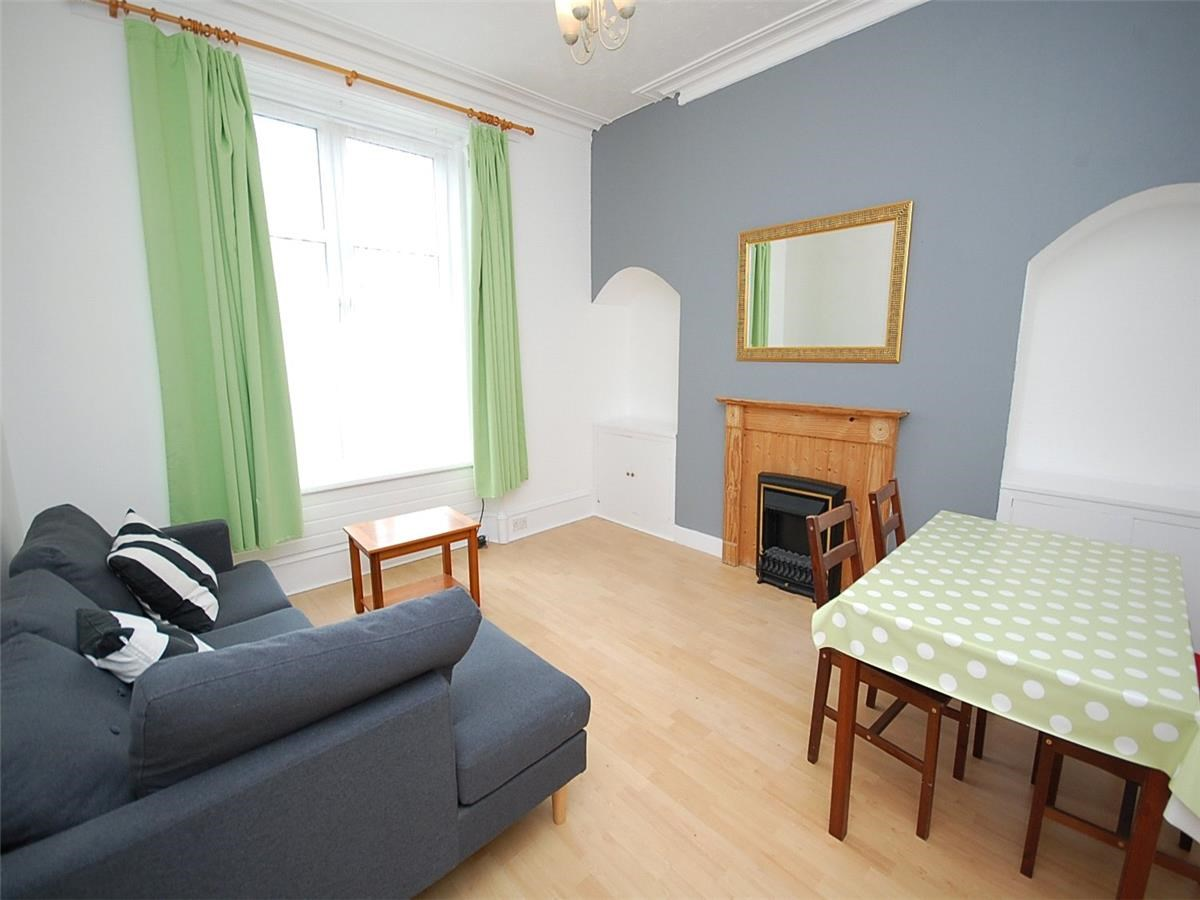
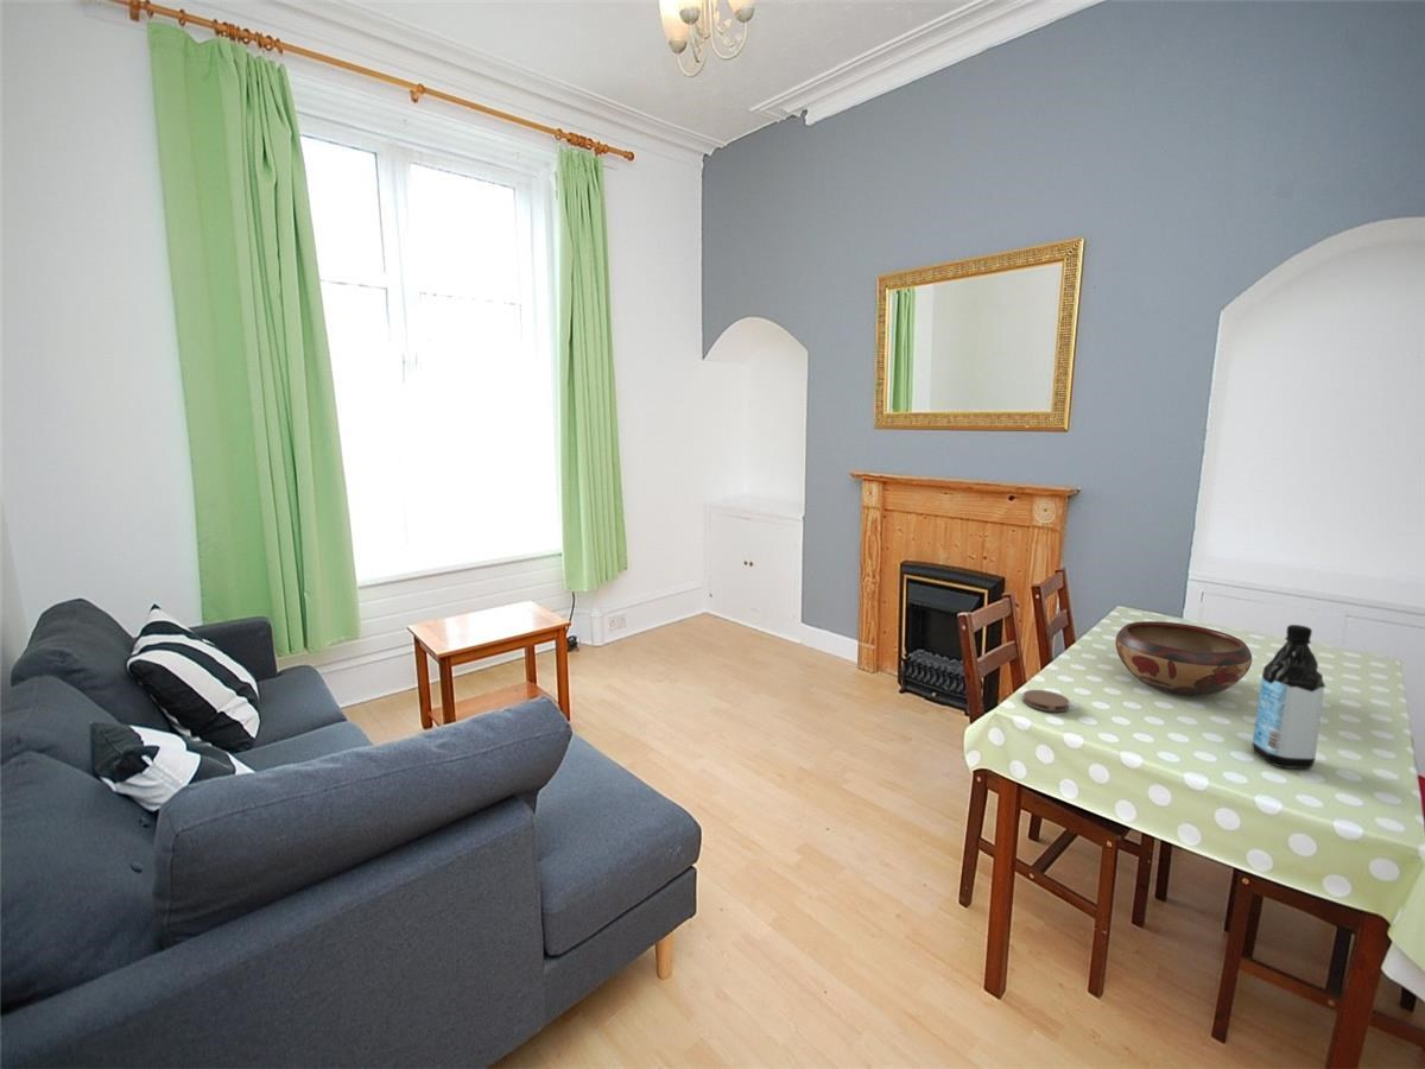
+ water bottle (1291, 694)
+ decorative bowl (1178, 659)
+ coaster (1045, 700)
